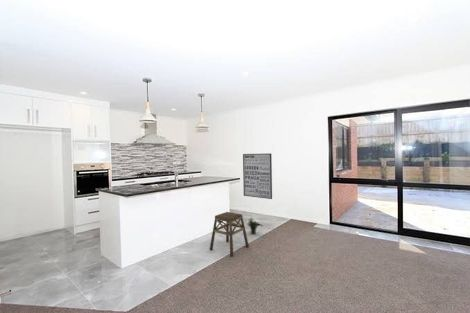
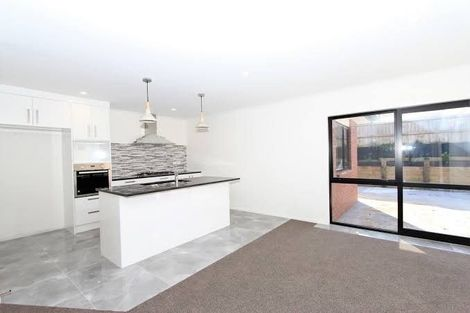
- potted plant (254, 225)
- stool (229, 231)
- wall art (256, 175)
